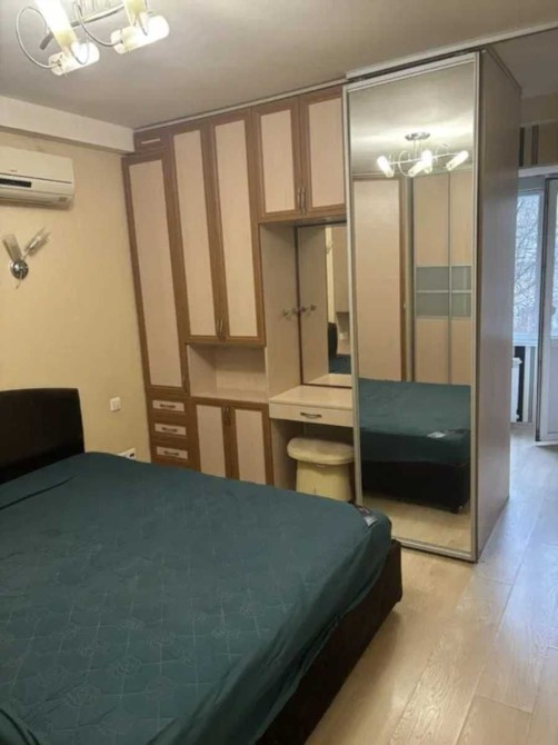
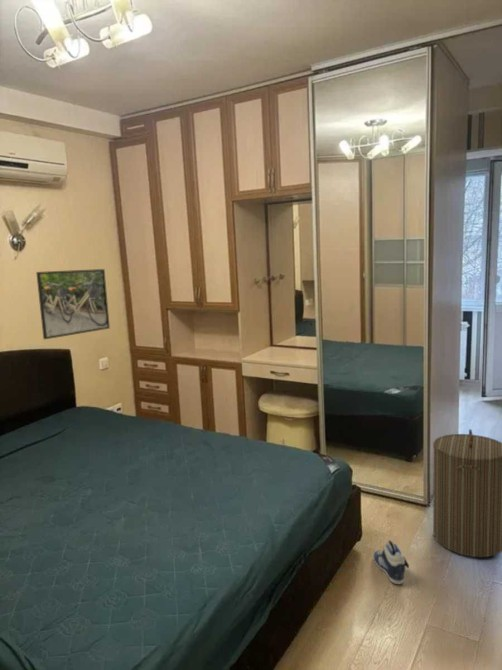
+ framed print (75, 302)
+ sneaker (389, 553)
+ laundry hamper (469, 485)
